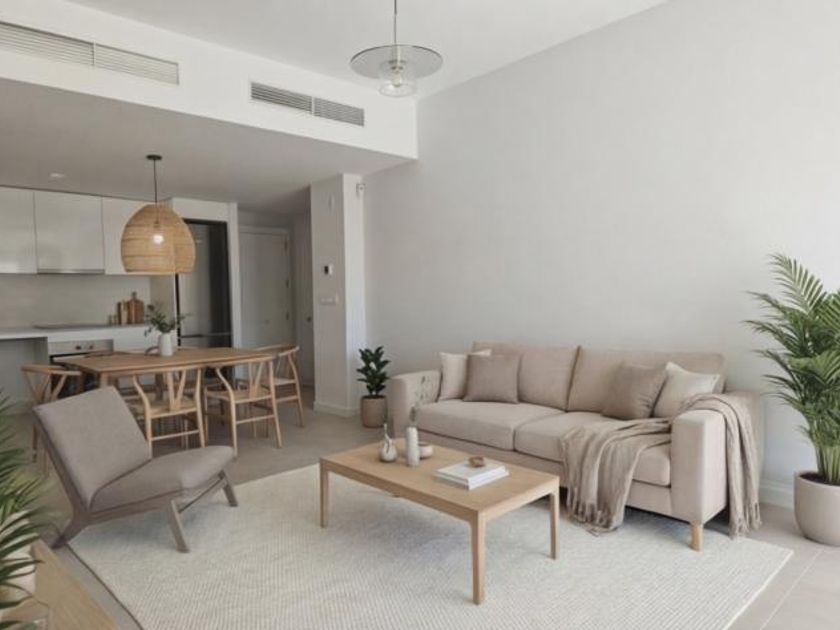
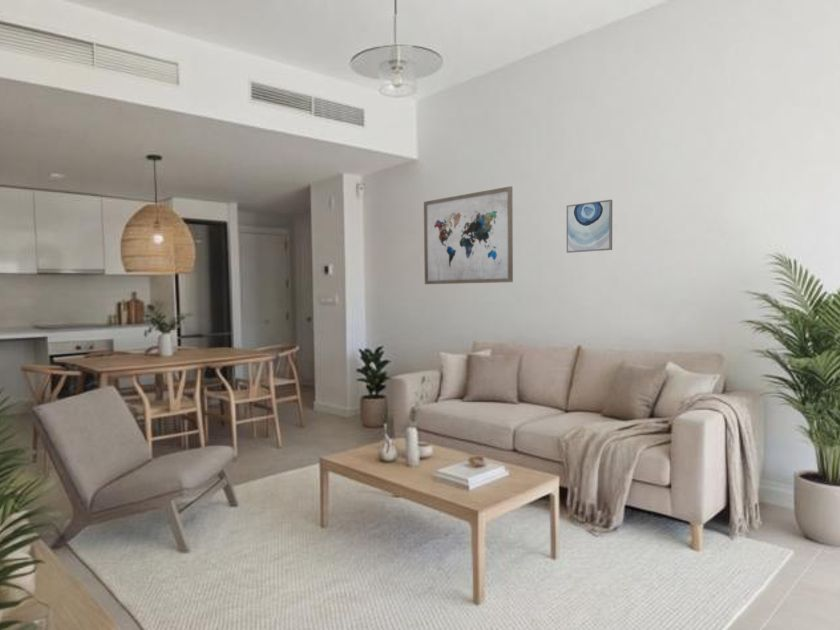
+ wall art (588, 227)
+ wall art (465, 239)
